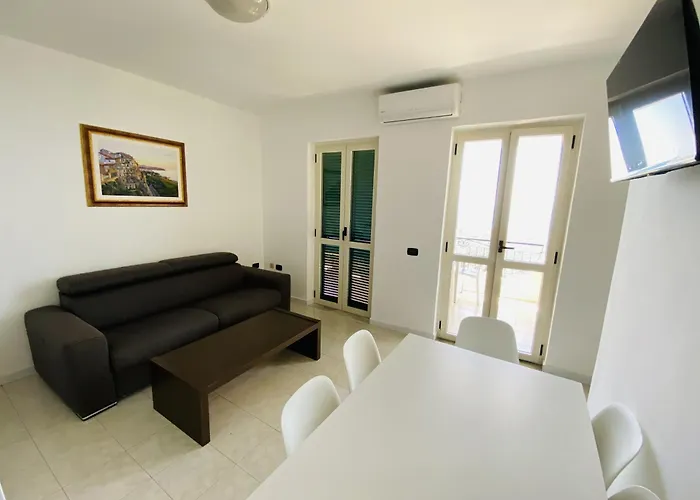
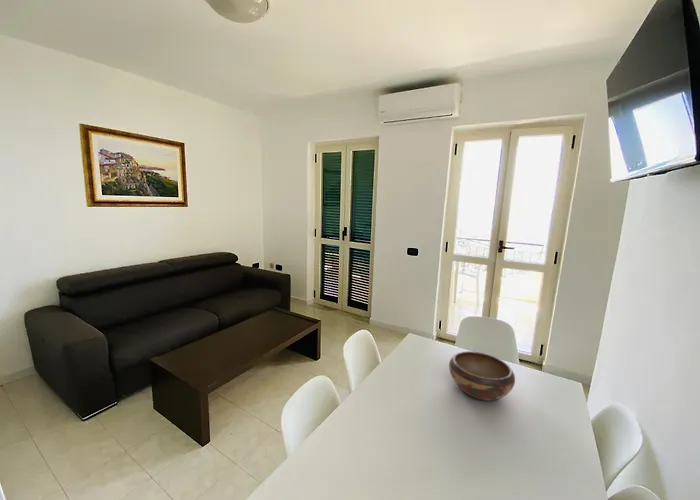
+ decorative bowl (480, 377)
